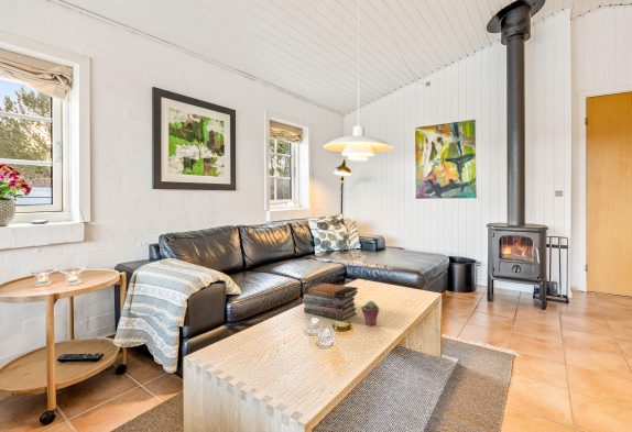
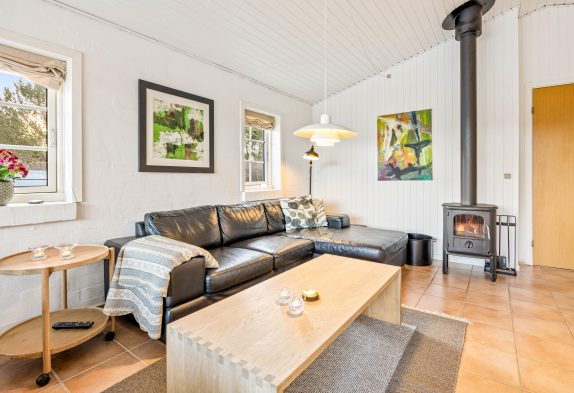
- potted succulent (370, 311)
- book stack (329, 299)
